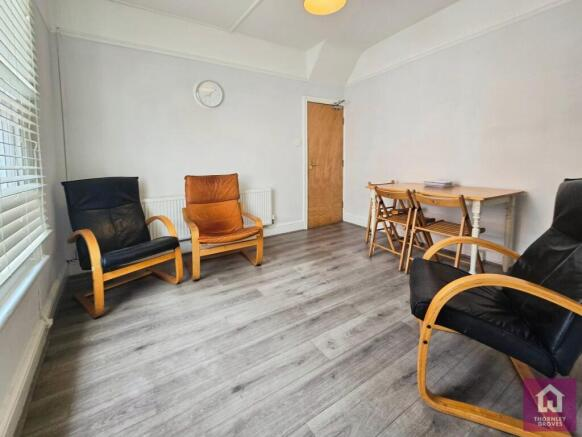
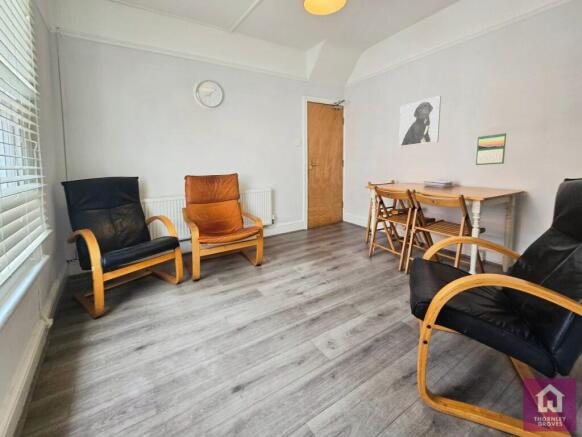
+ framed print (418, 123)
+ calendar (490, 149)
